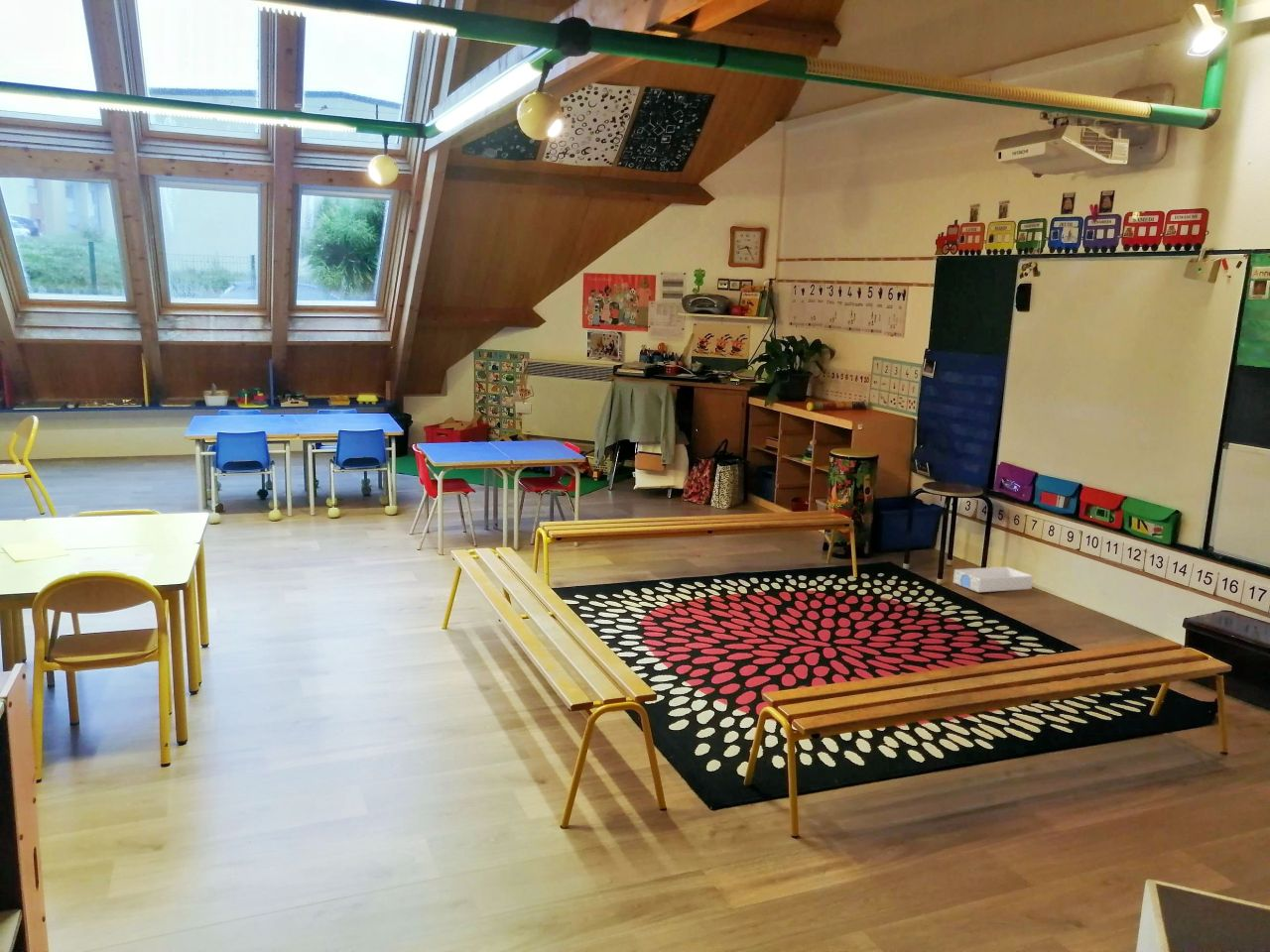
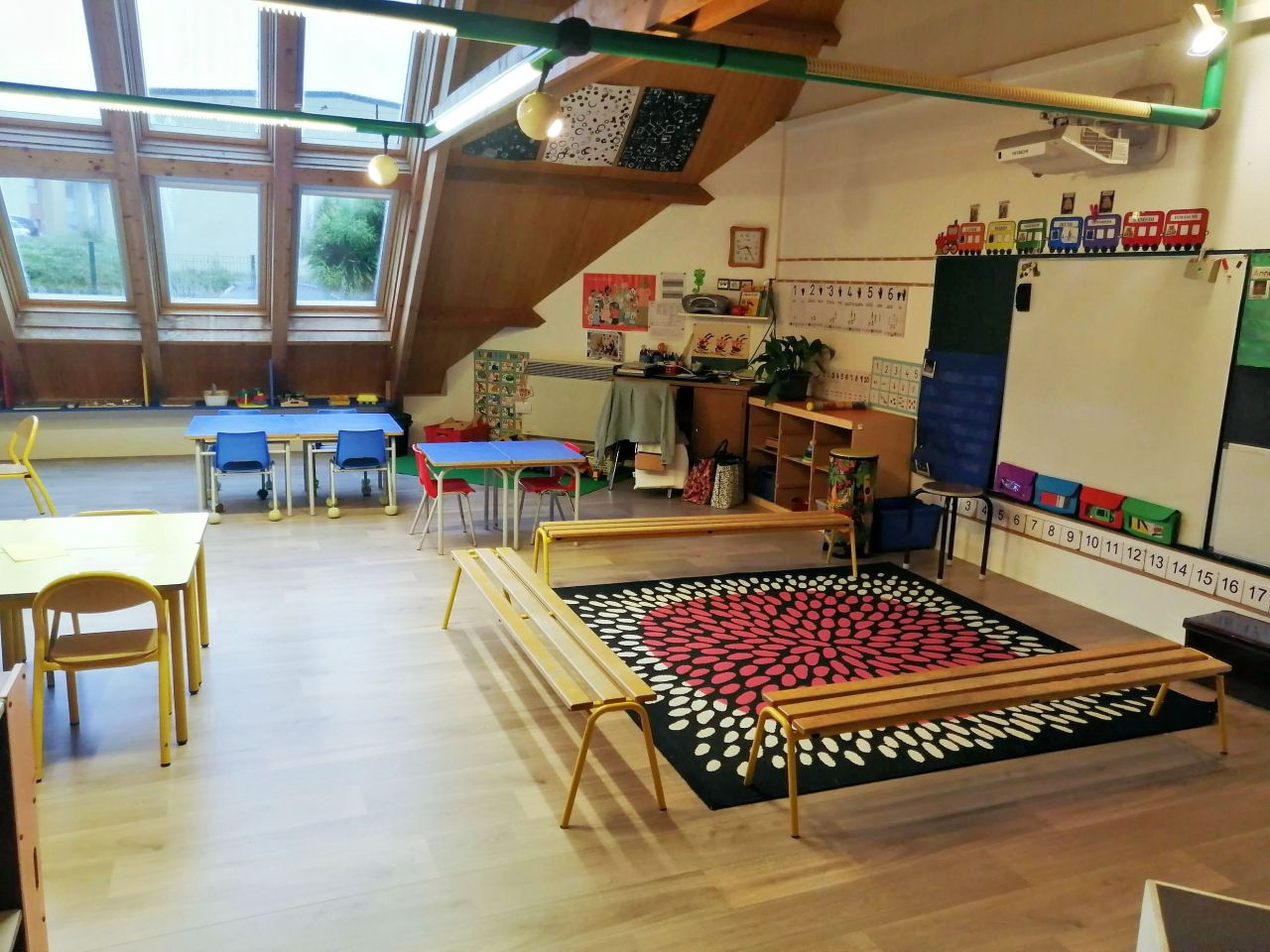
- toy box (992, 579)
